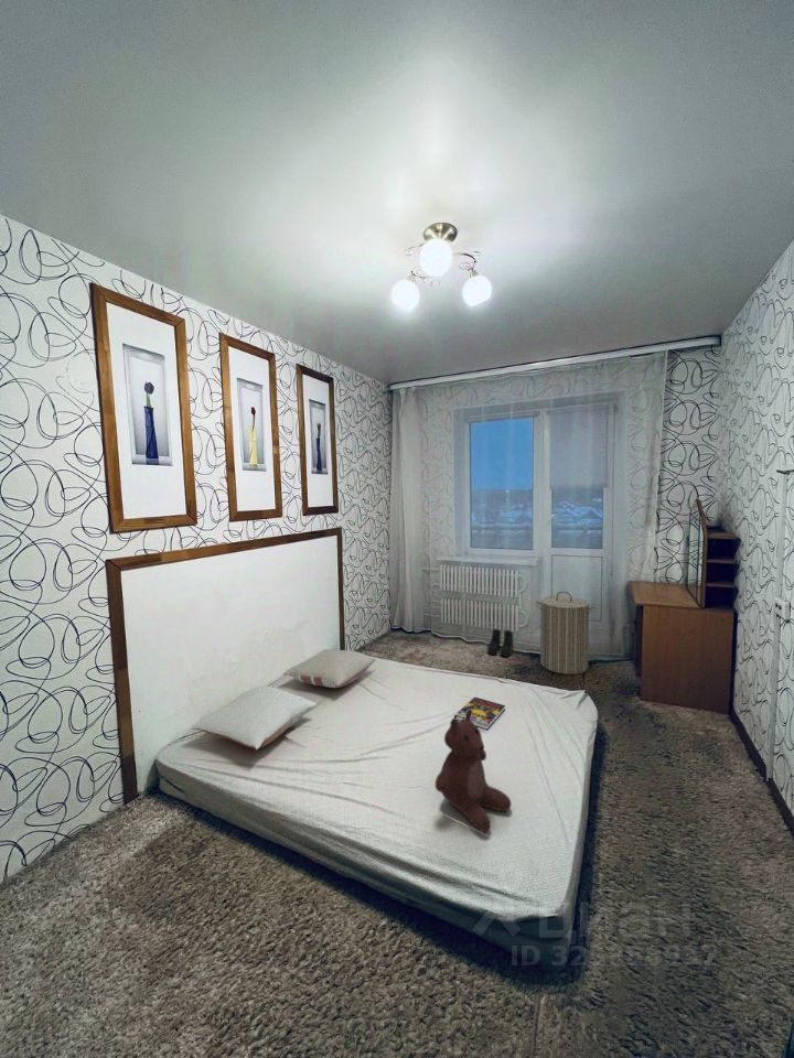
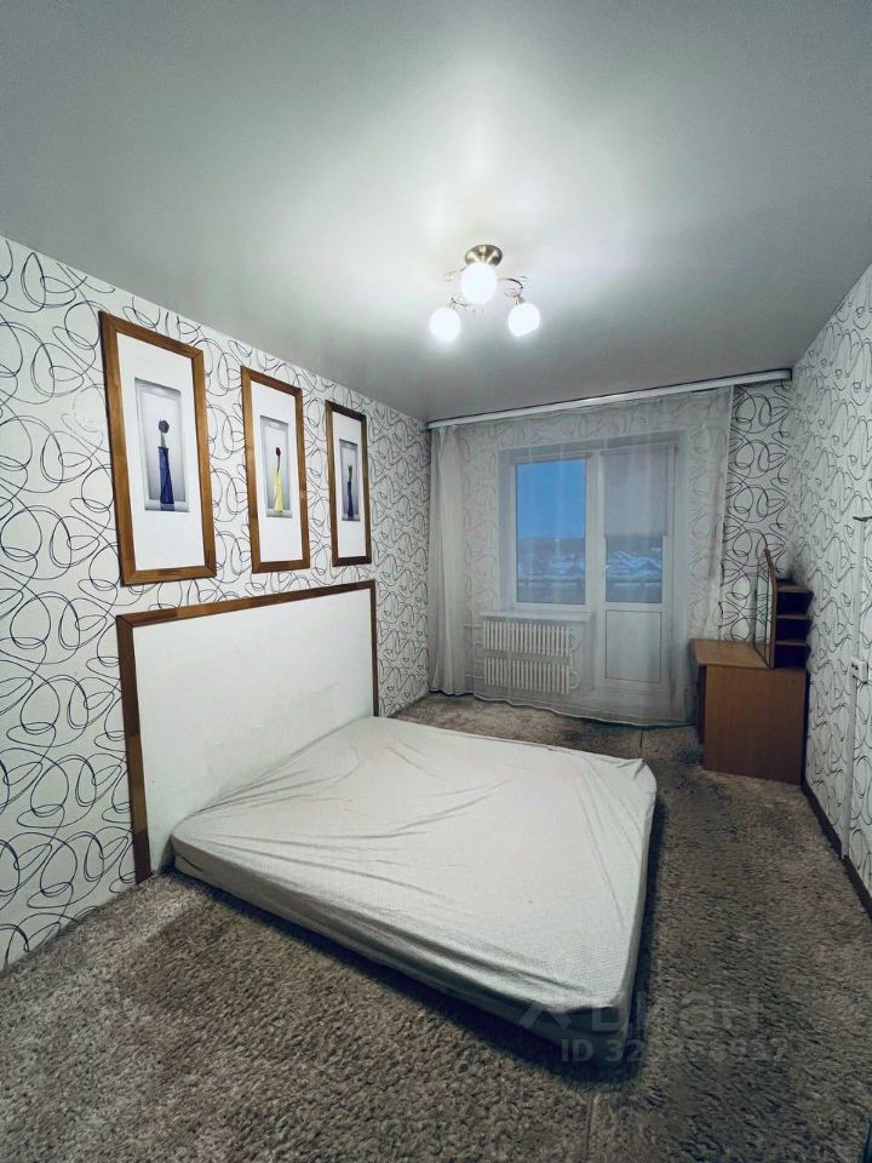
- pillow (331, 667)
- laundry hamper (564, 628)
- book (480, 712)
- teddy bear (473, 763)
- boots (500, 640)
- pillow (256, 715)
